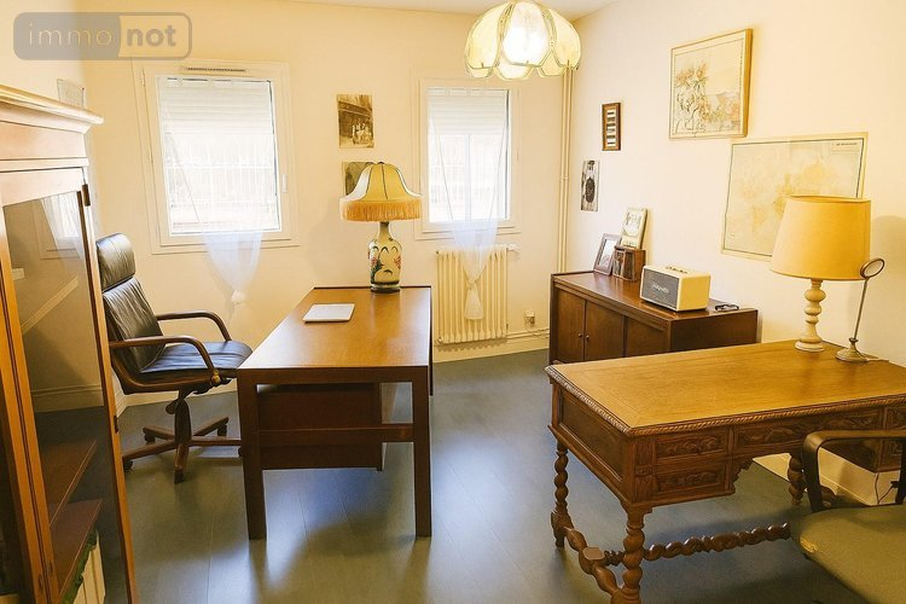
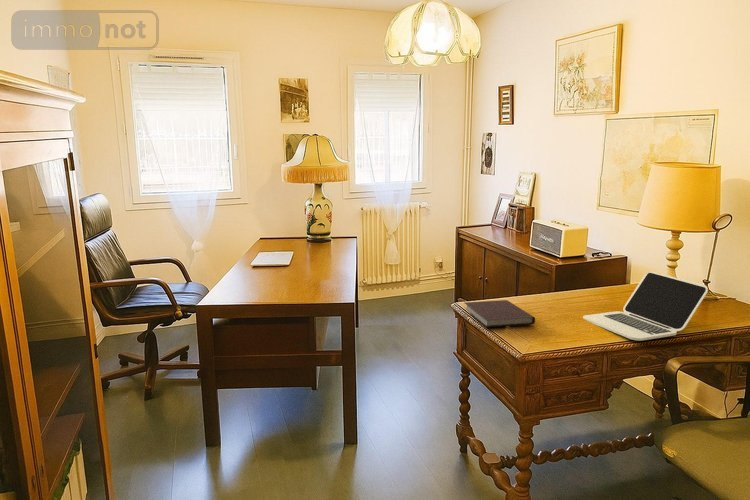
+ laptop (642, 303)
+ notebook (497, 312)
